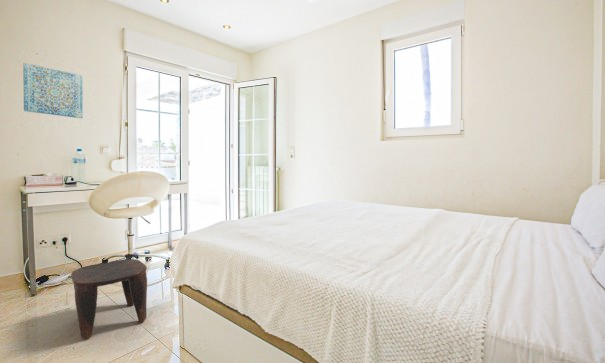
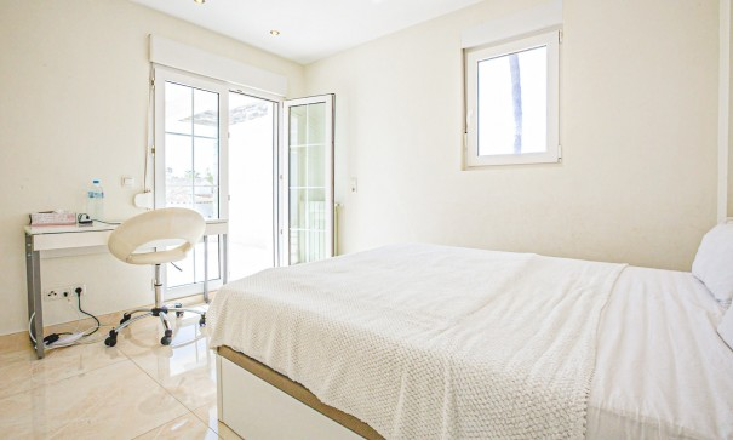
- stool (108, 284)
- wall art (54, 92)
